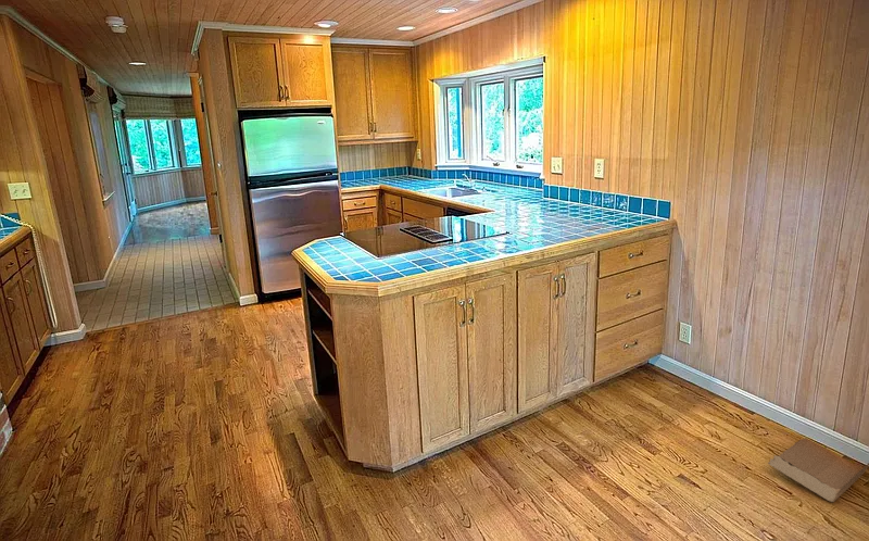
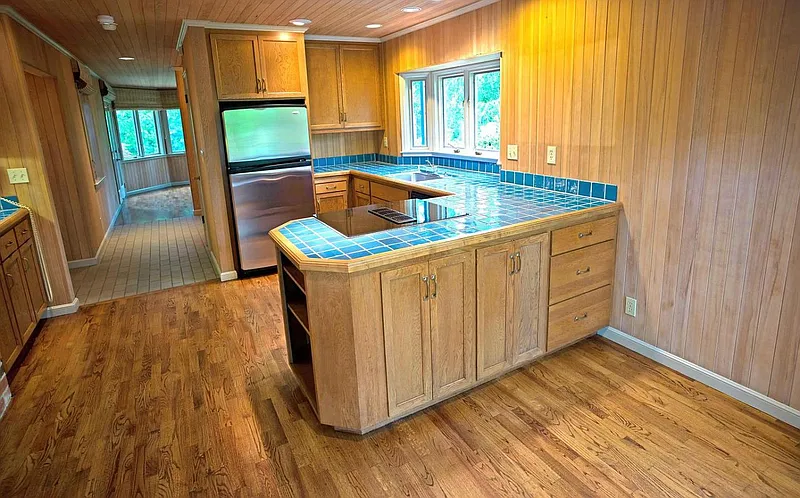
- cardboard box (819, 463)
